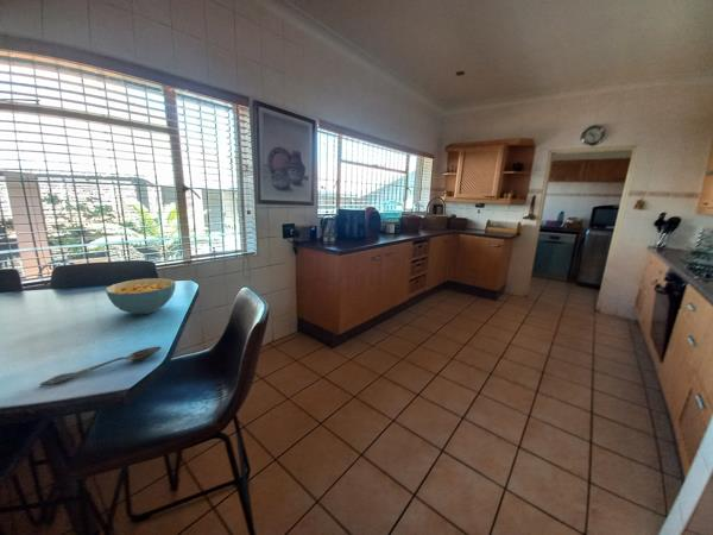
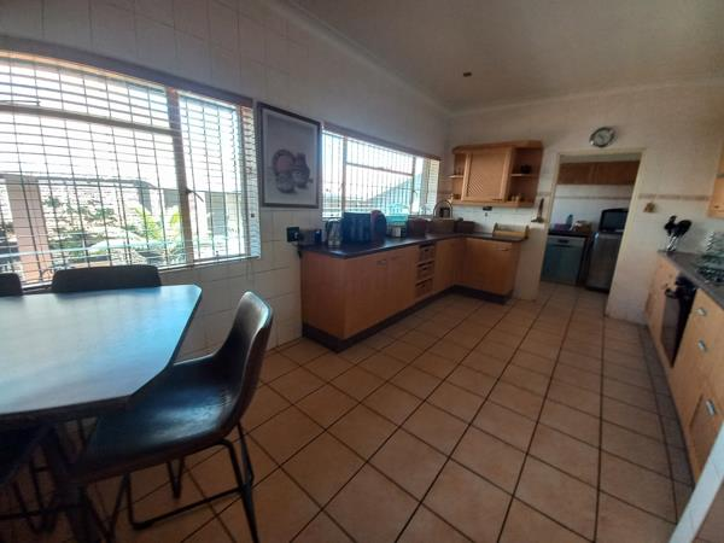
- cereal bowl (144, 297)
- spoon (106, 364)
